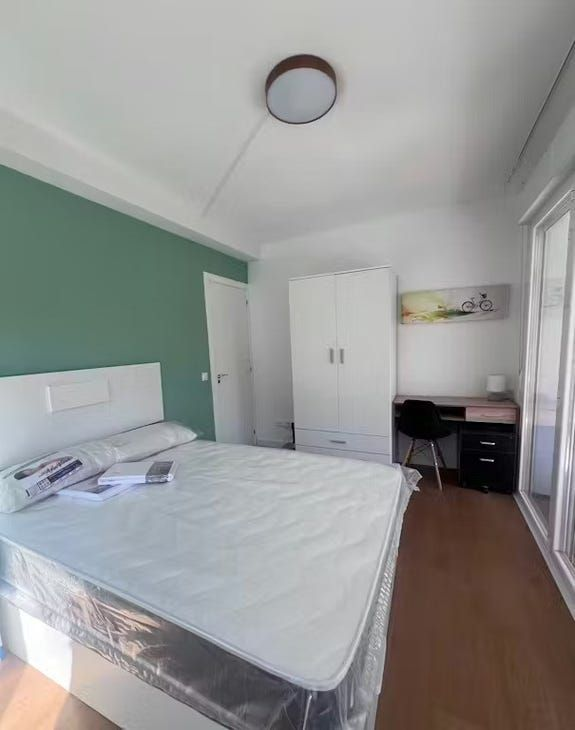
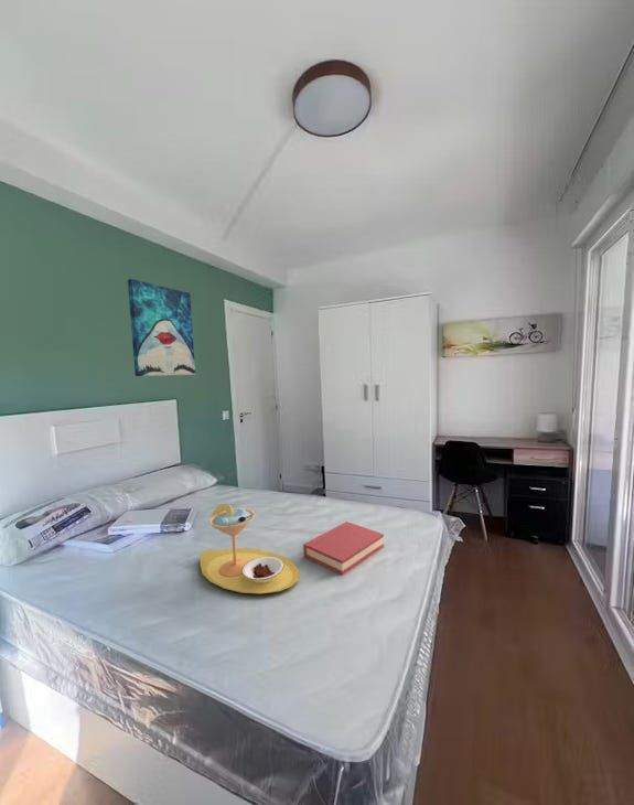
+ hardback book (344, 545)
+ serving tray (245, 548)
+ wall art (164, 331)
